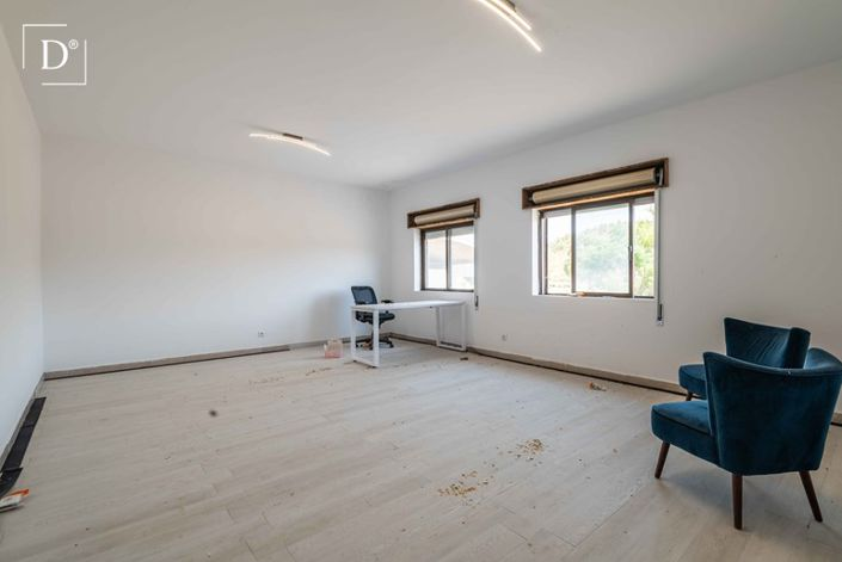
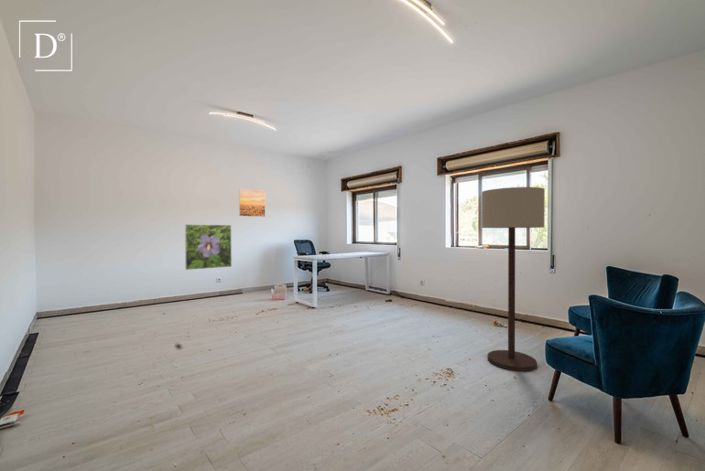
+ floor lamp (511, 276)
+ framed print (209, 246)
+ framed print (252, 203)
